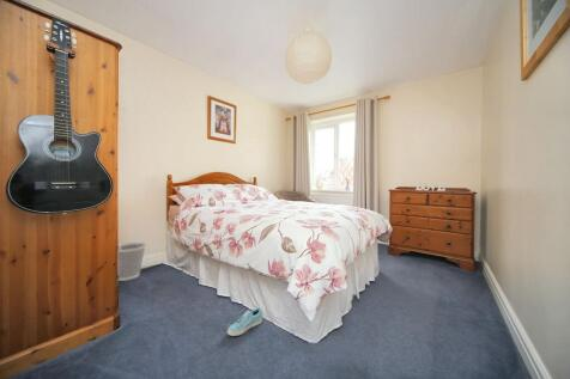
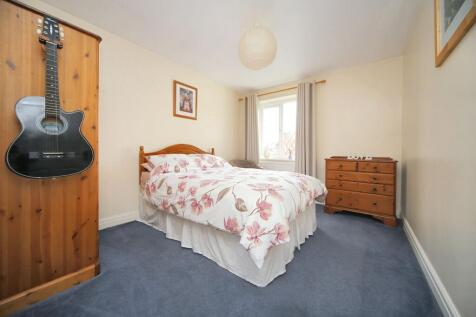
- sneaker (244, 319)
- wastebasket (127, 261)
